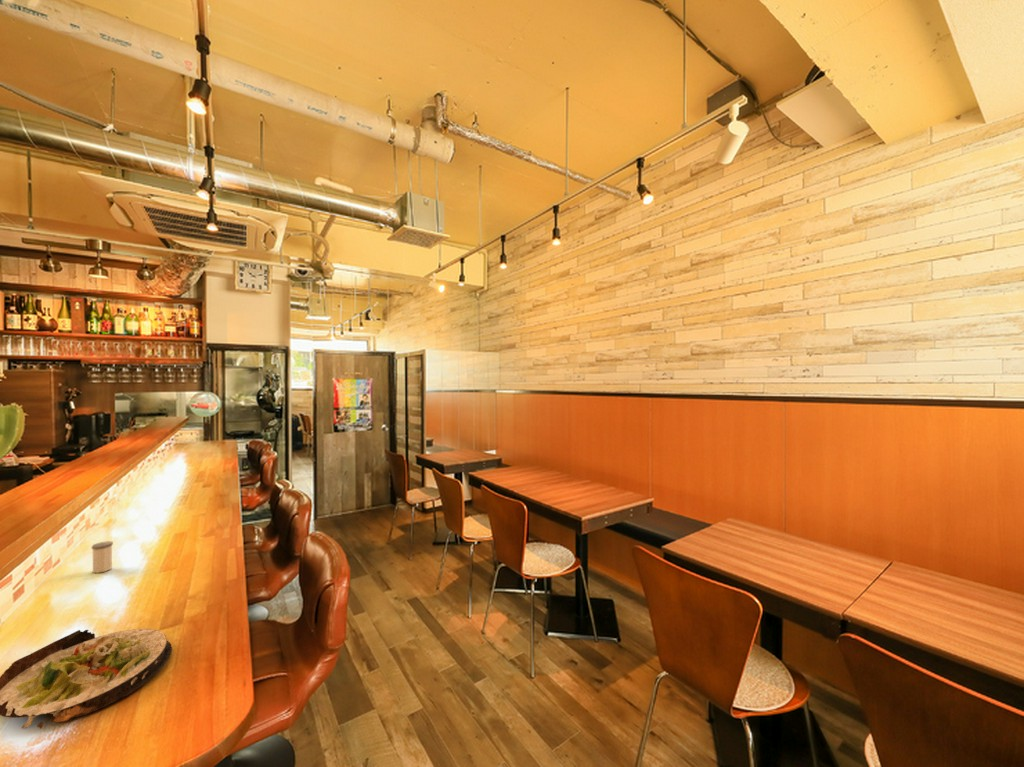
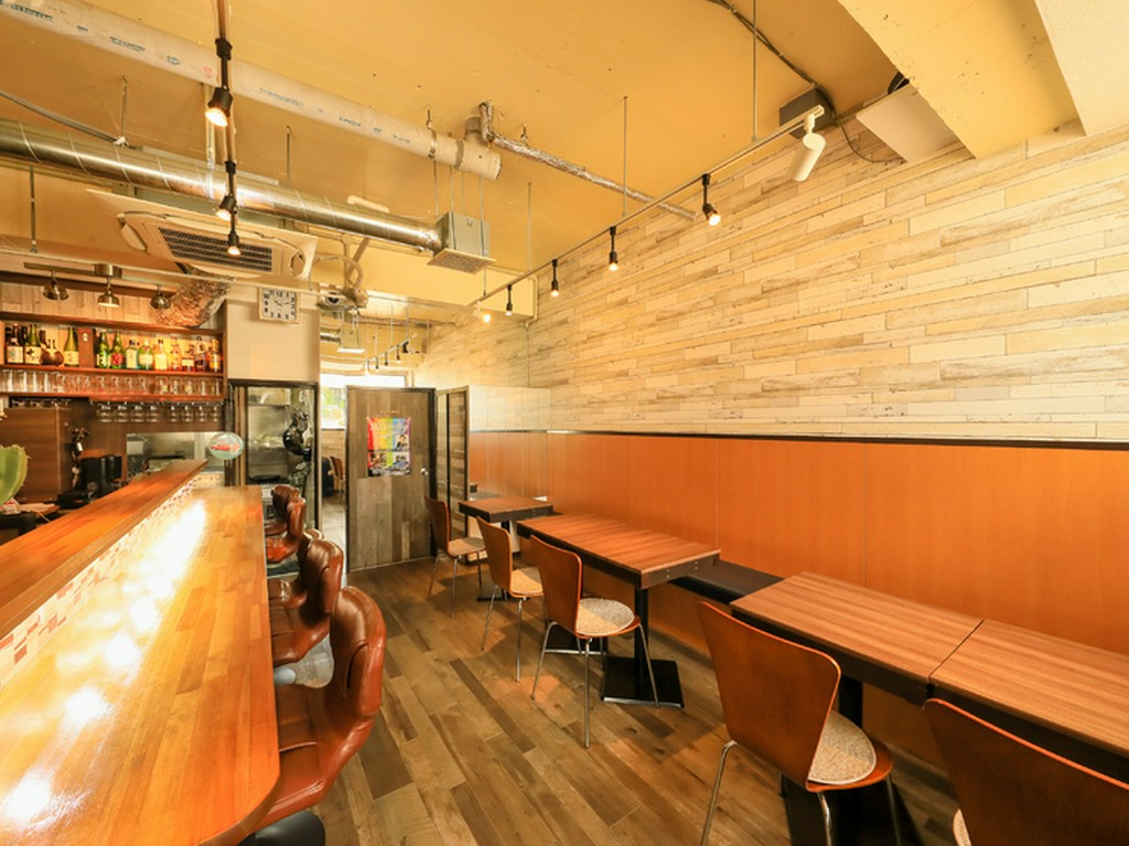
- salt shaker (102, 556)
- salad plate (93, 663)
